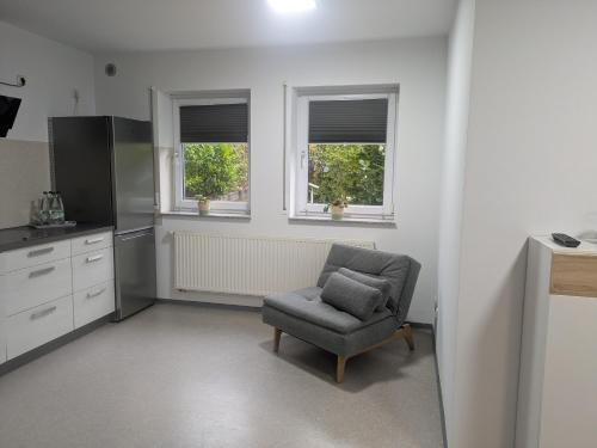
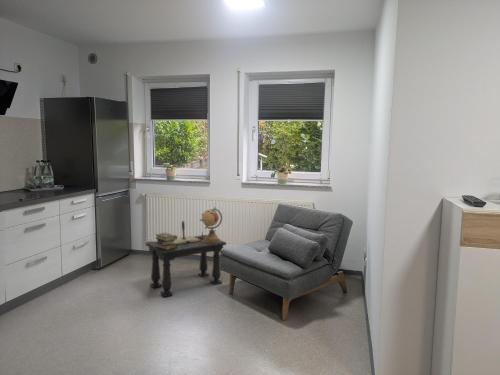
+ side table (186, 246)
